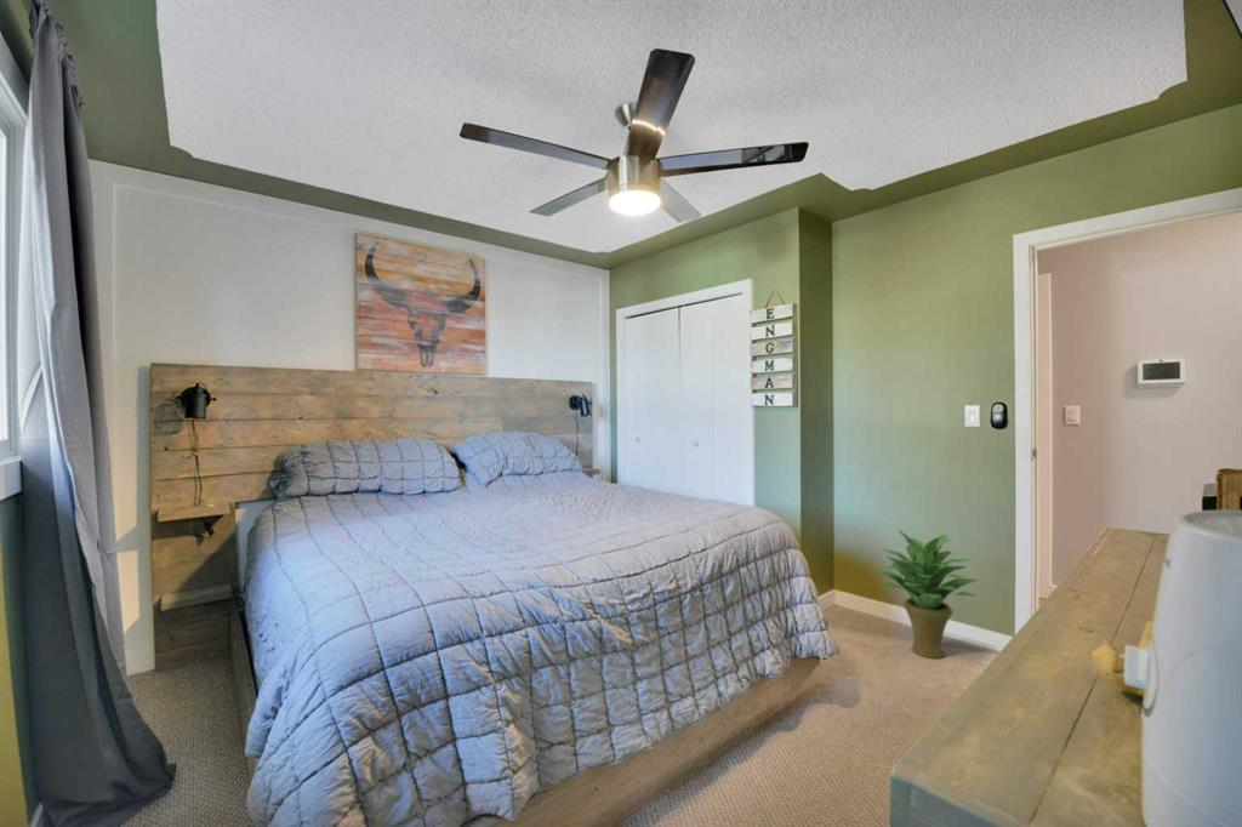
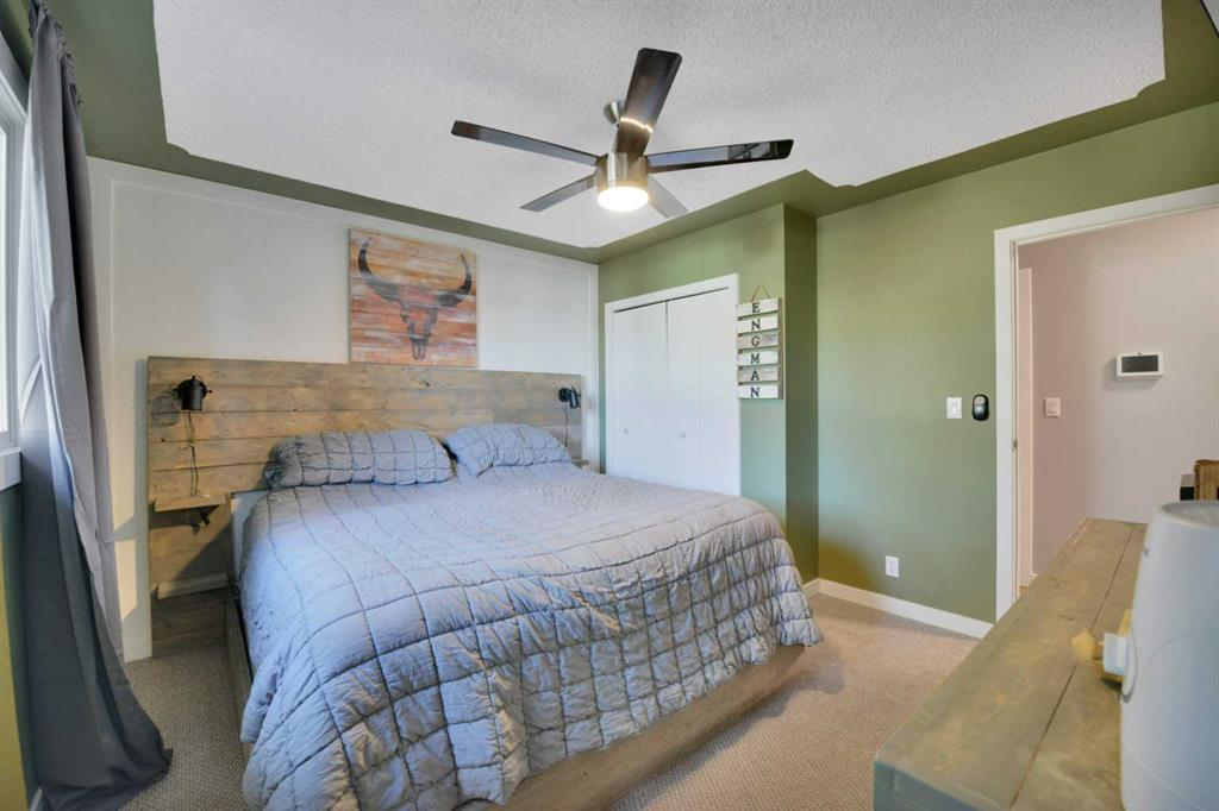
- potted plant (928, 592)
